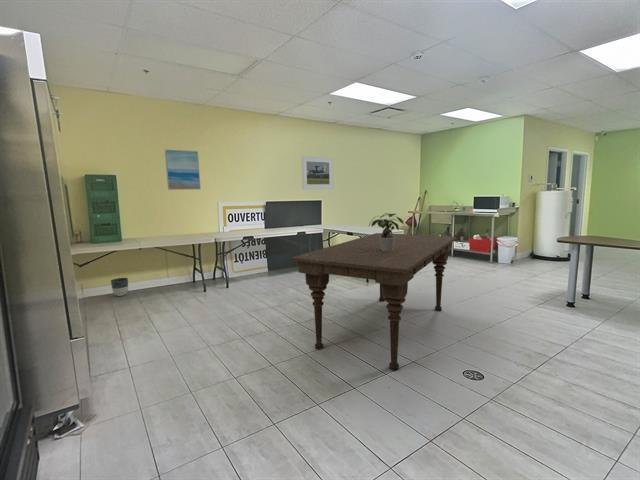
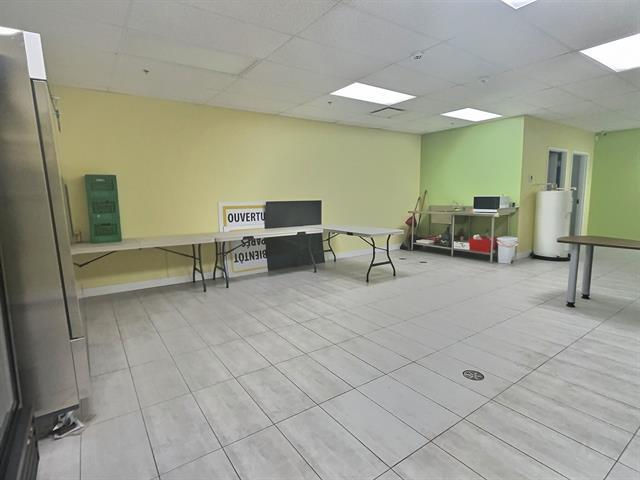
- wall art (183, 170)
- planter (120, 287)
- dining table (386, 286)
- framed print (318, 173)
- potted plant (387, 230)
